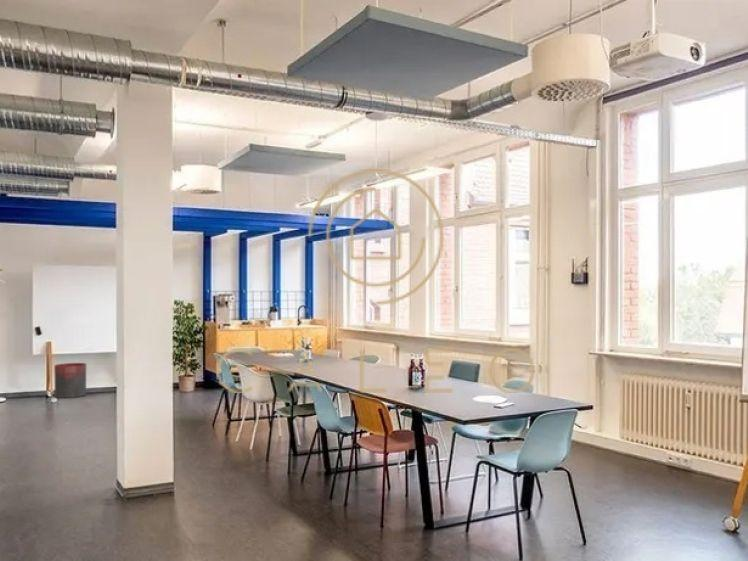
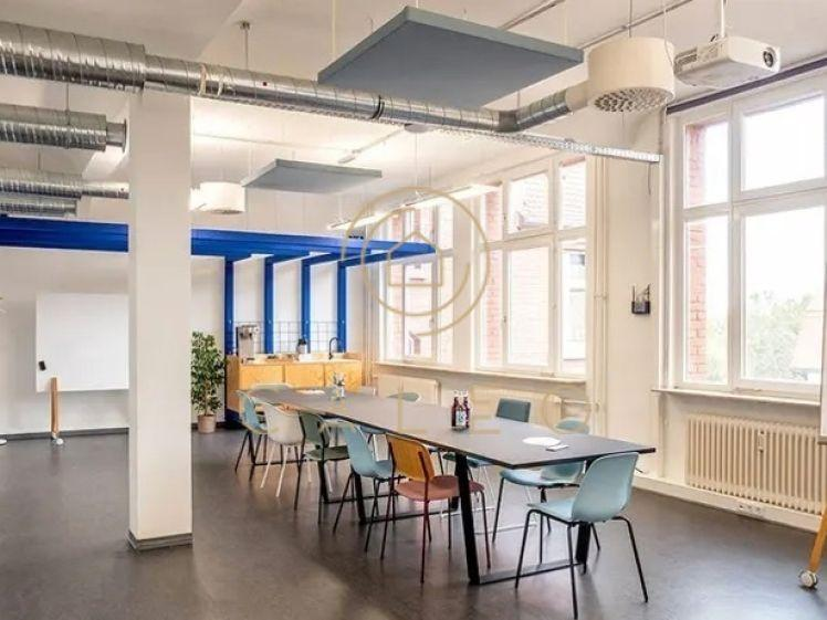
- trash can (70, 380)
